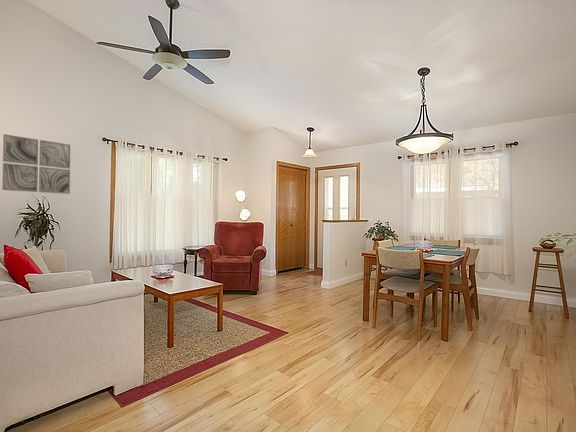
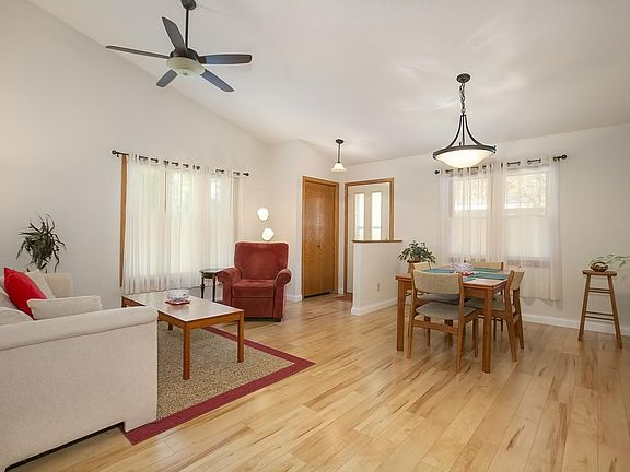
- wall art (37, 166)
